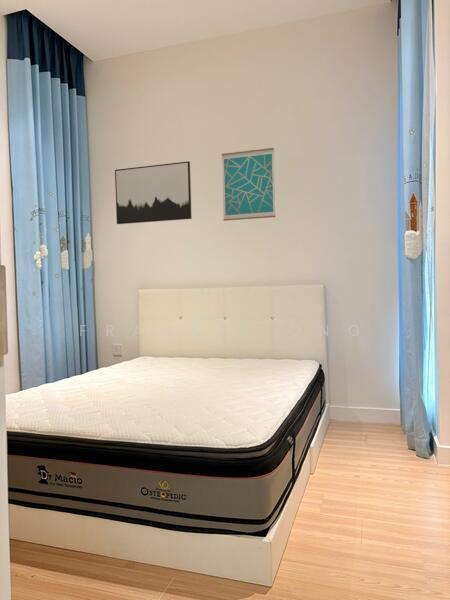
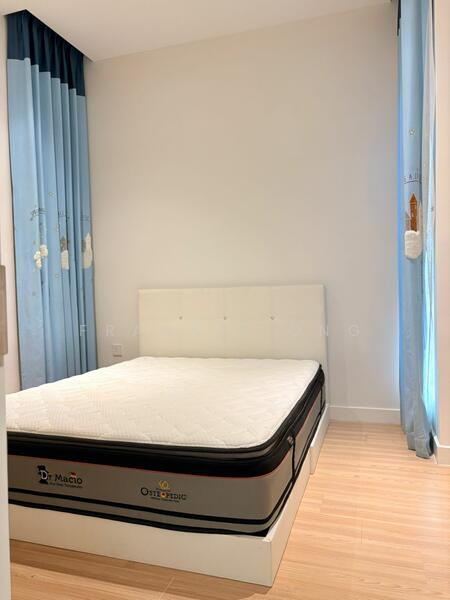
- wall art (152, 193)
- wall art (248, 185)
